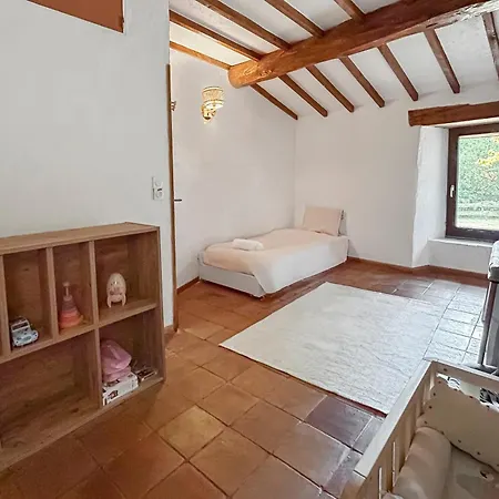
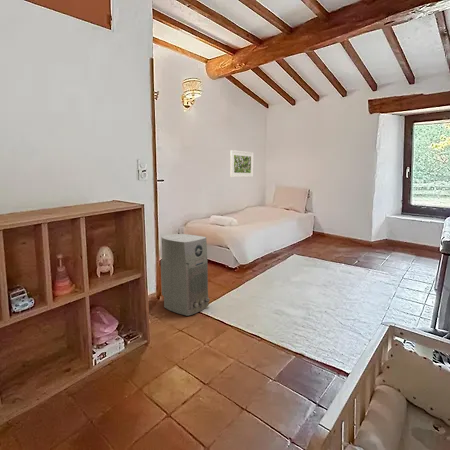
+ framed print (242, 164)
+ air purifier (183, 272)
